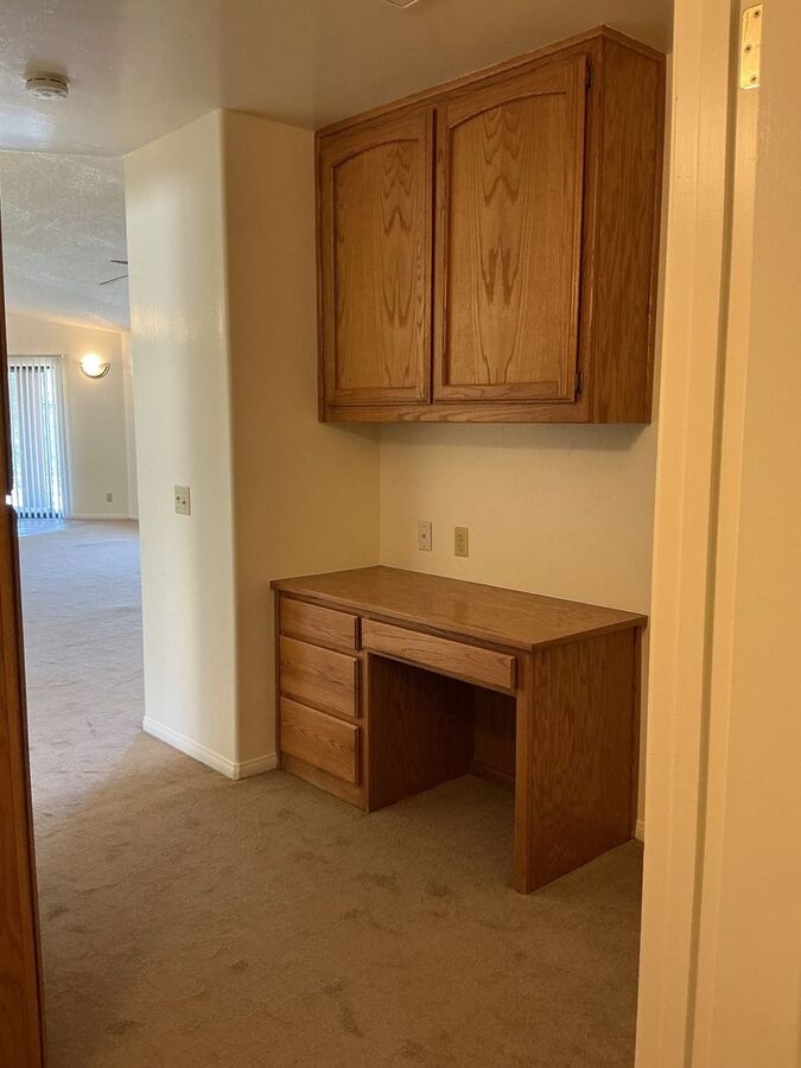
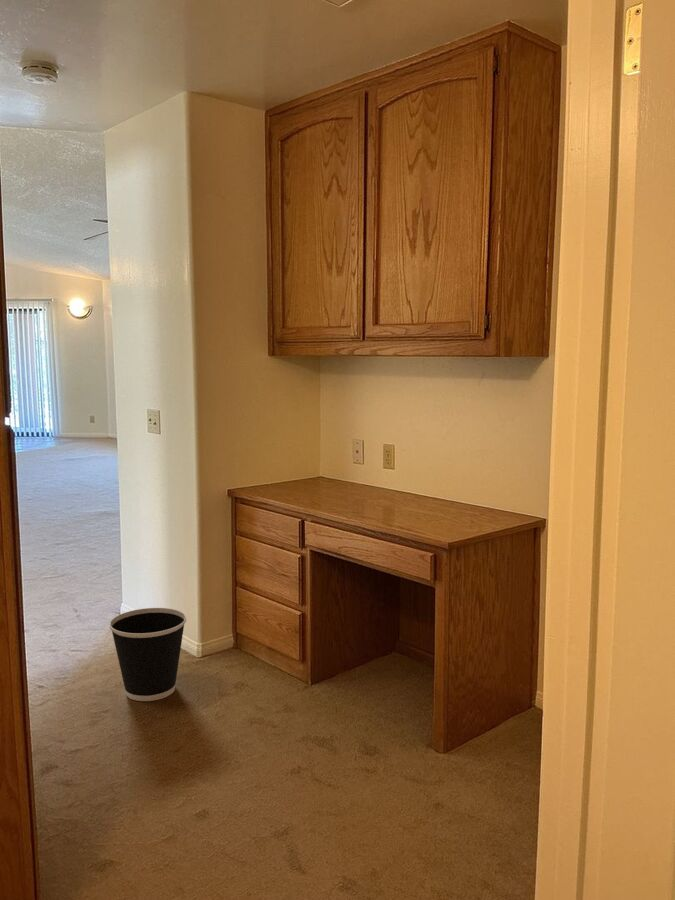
+ wastebasket (149, 655)
